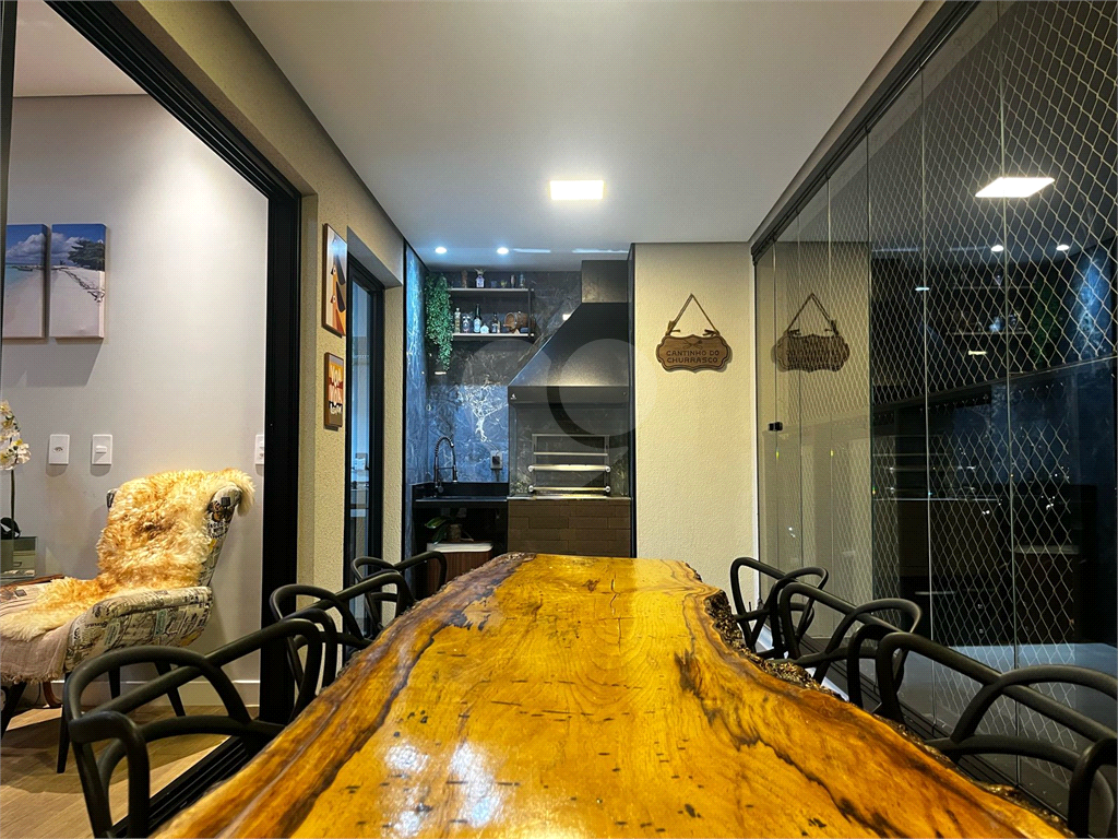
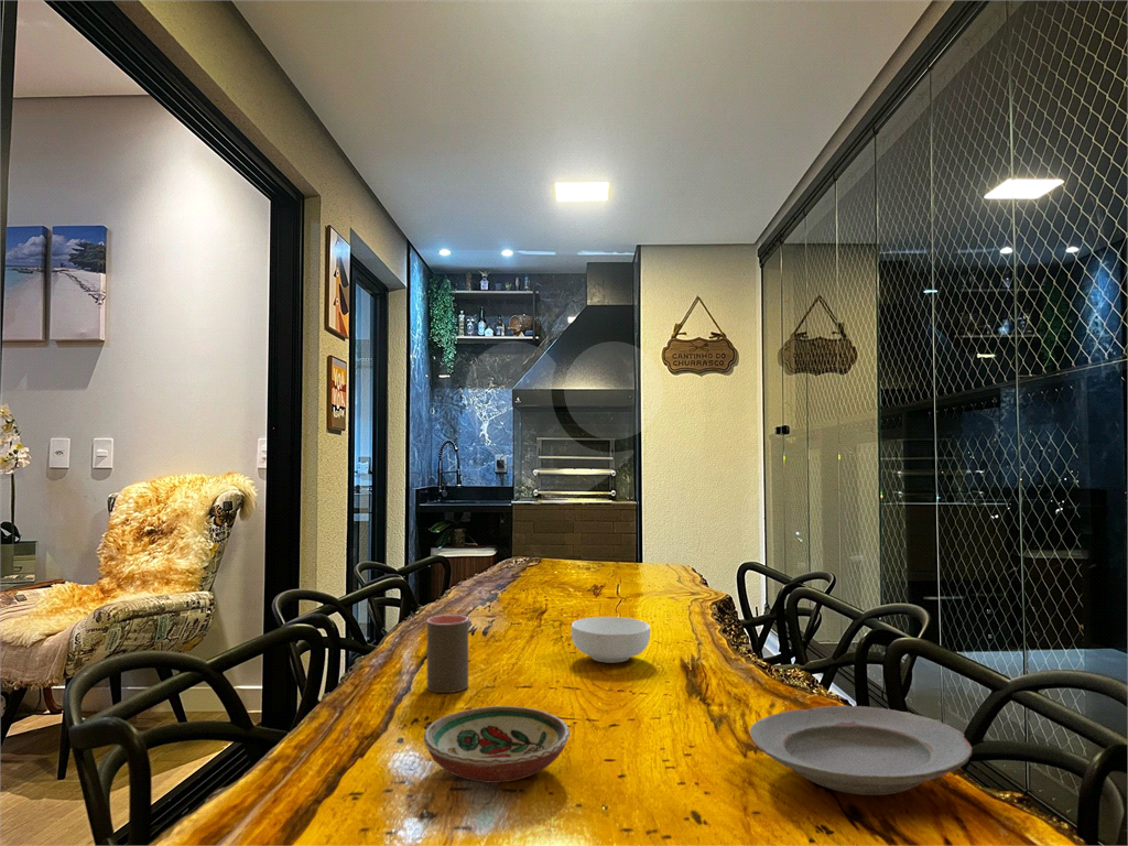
+ plate (856, 753)
+ cereal bowl (610, 640)
+ decorative bowl (497, 749)
+ cup (447, 652)
